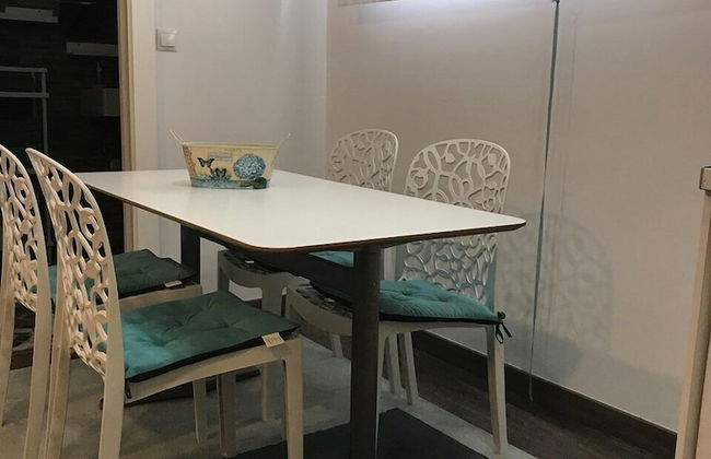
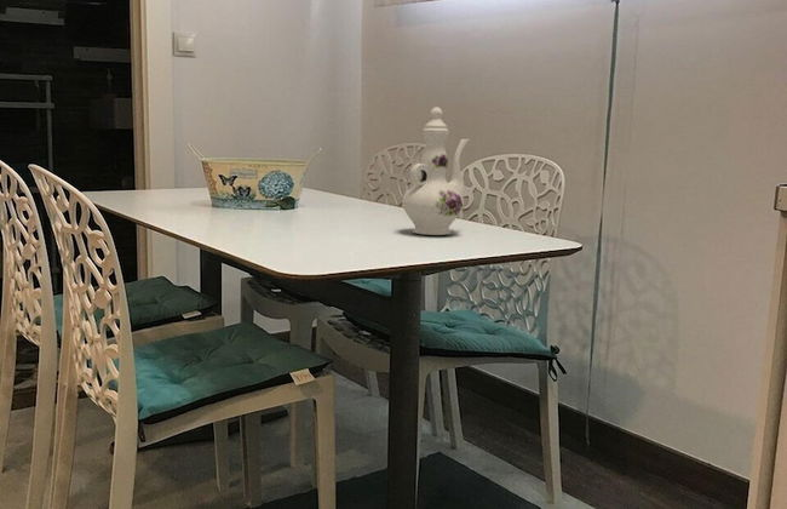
+ chinaware (440, 170)
